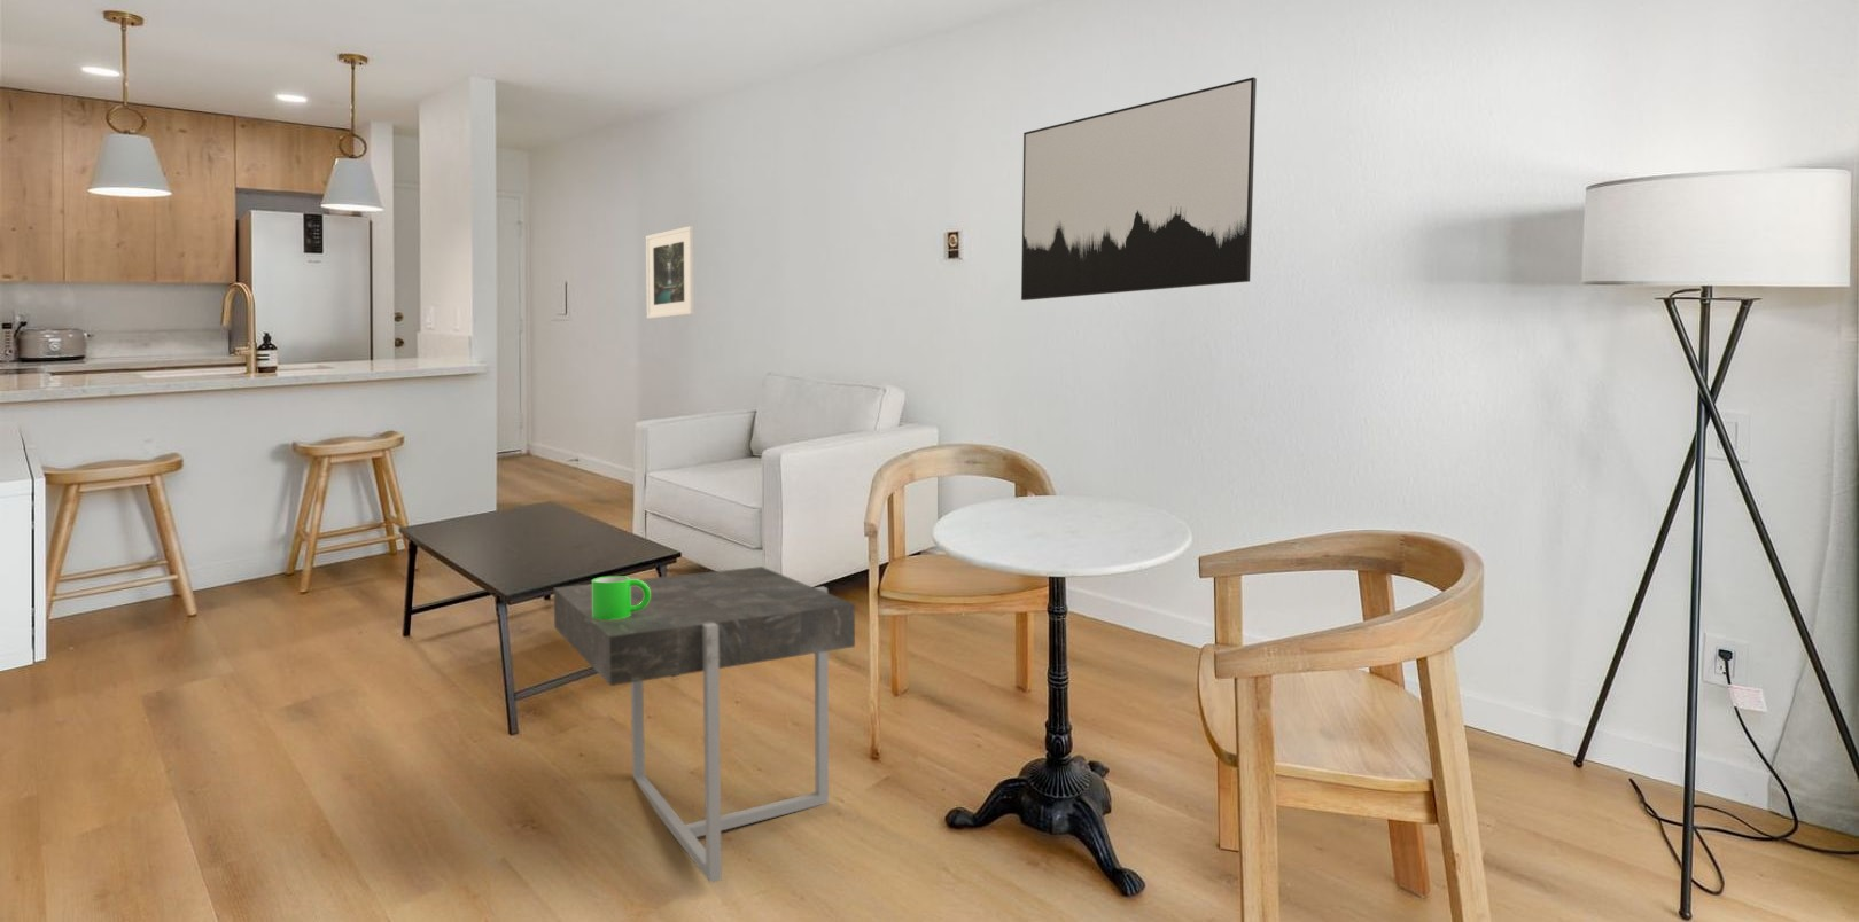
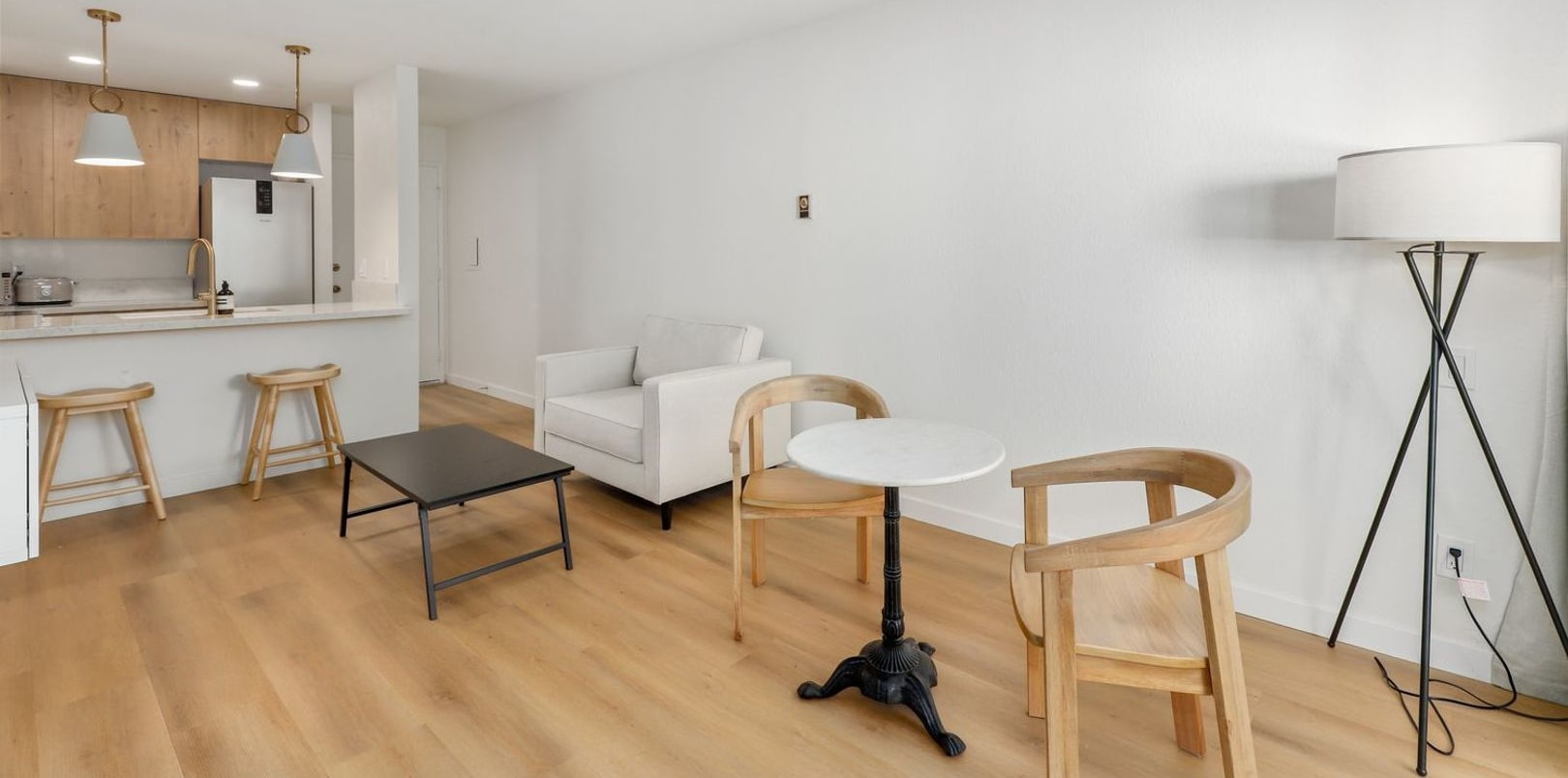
- mug (621, 595)
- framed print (669, 274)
- side table (704, 706)
- wall art (1126, 199)
